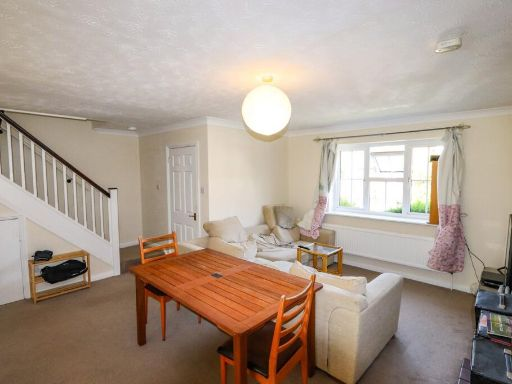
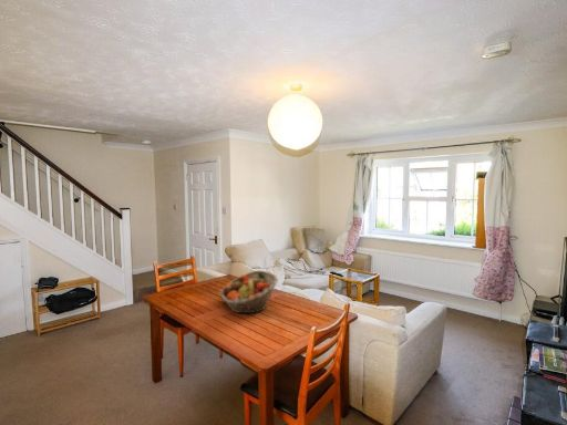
+ fruit basket (249, 290)
